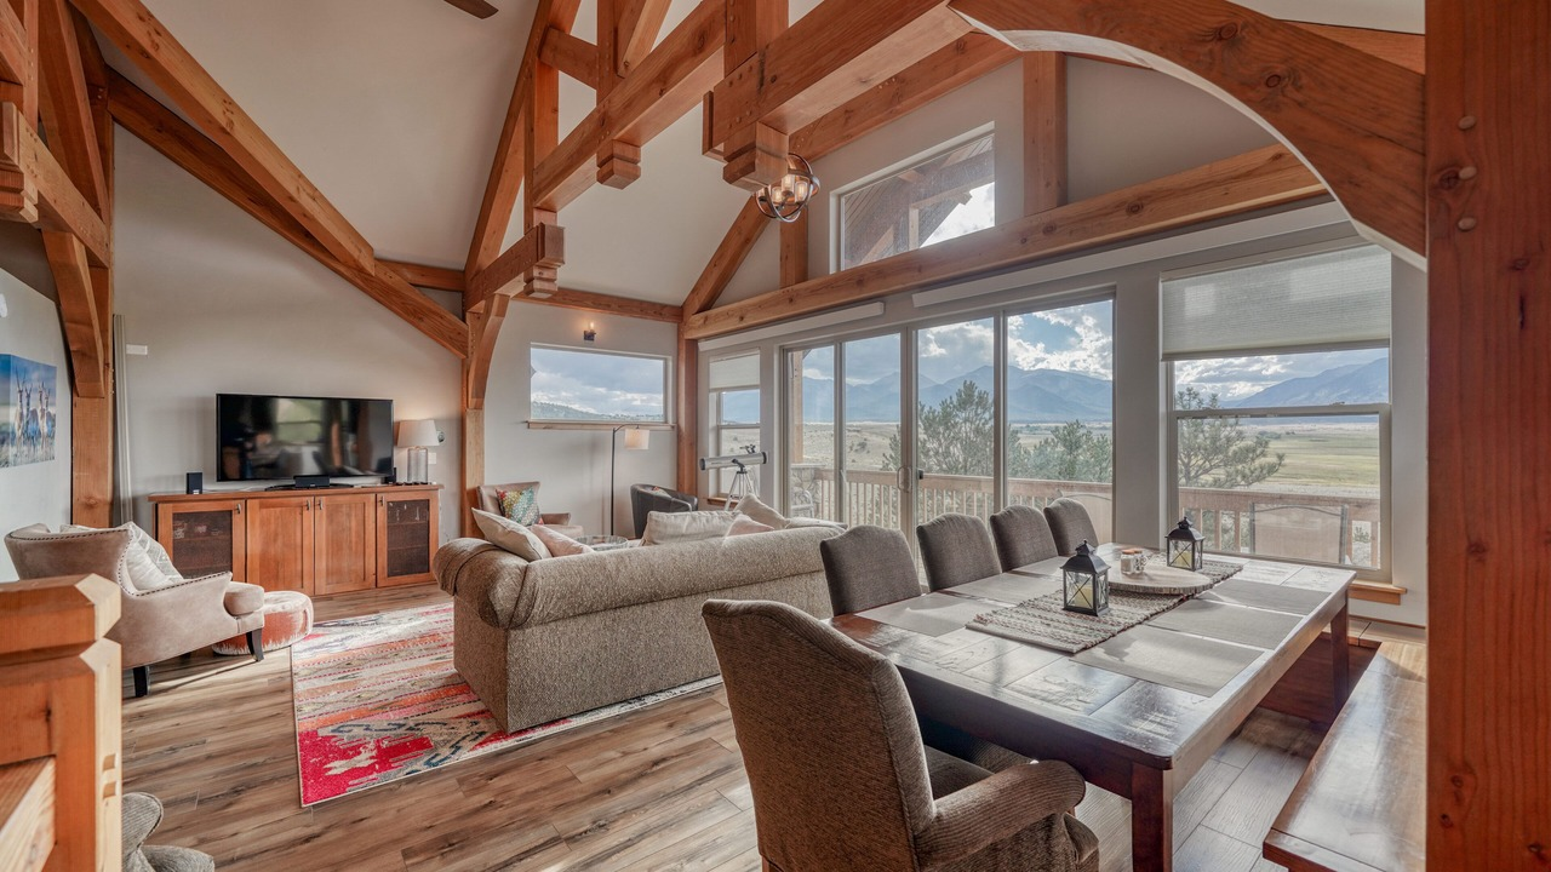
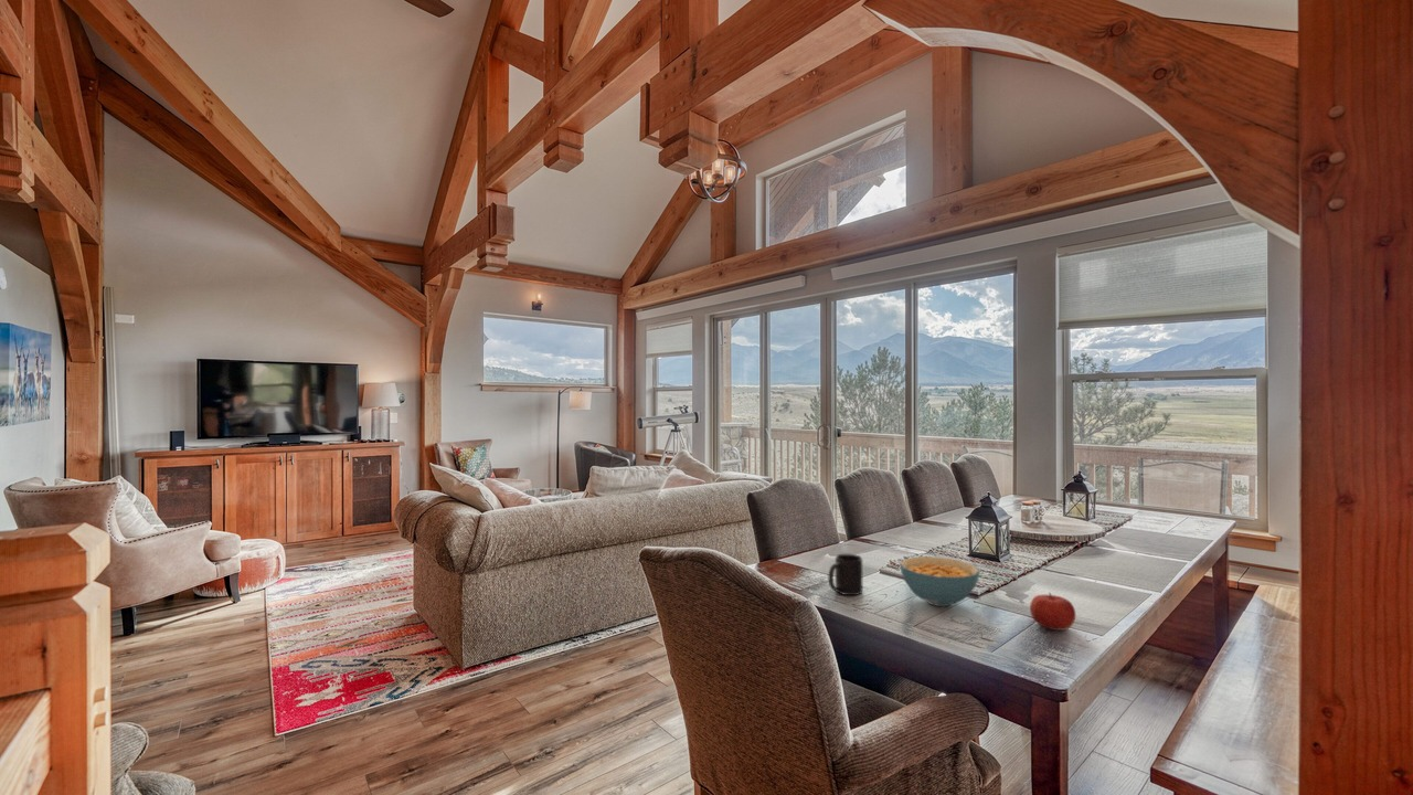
+ cereal bowl (938, 584)
+ mug (843, 575)
+ fruit (1052, 610)
